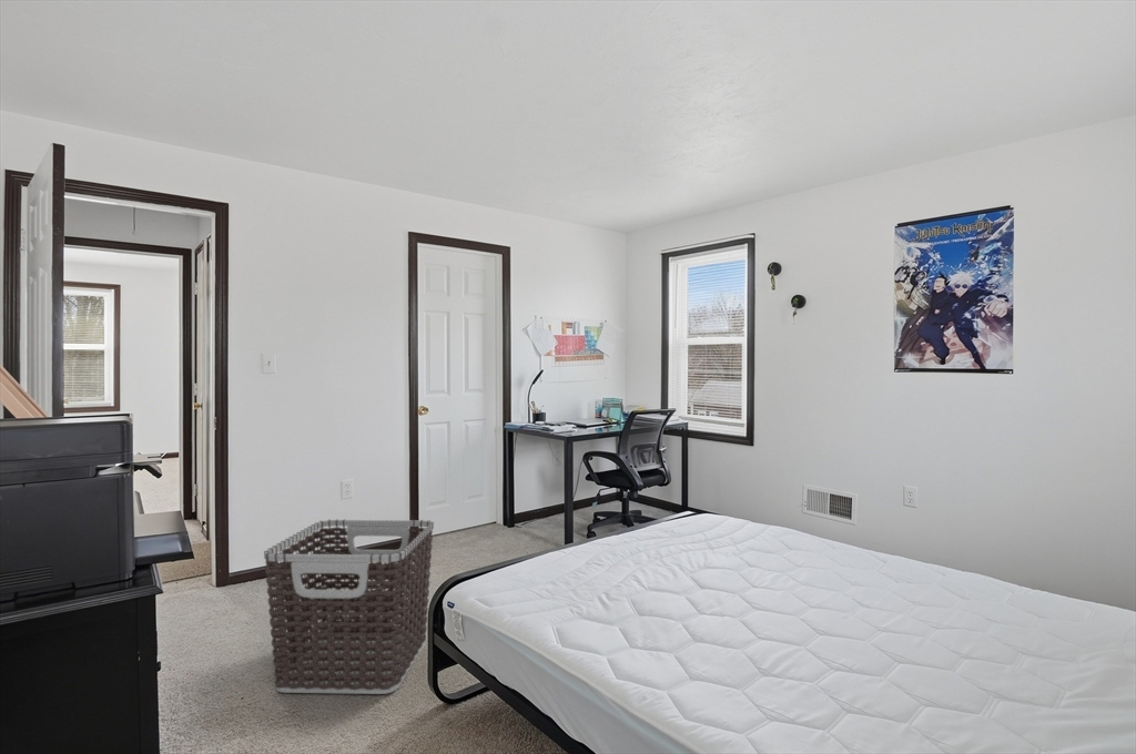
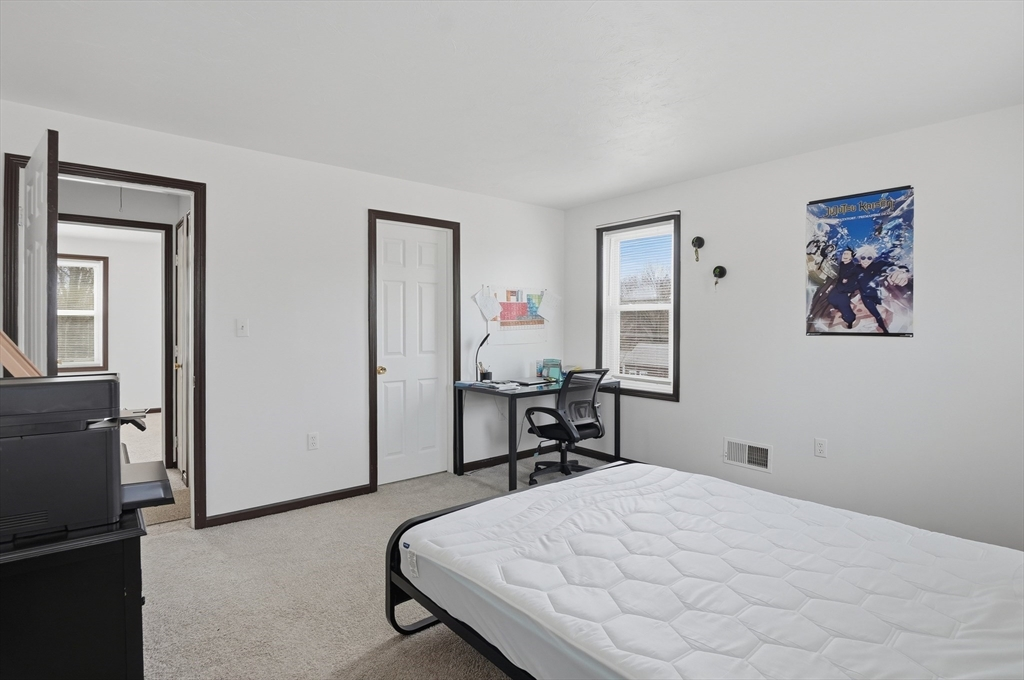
- clothes hamper (356, 599)
